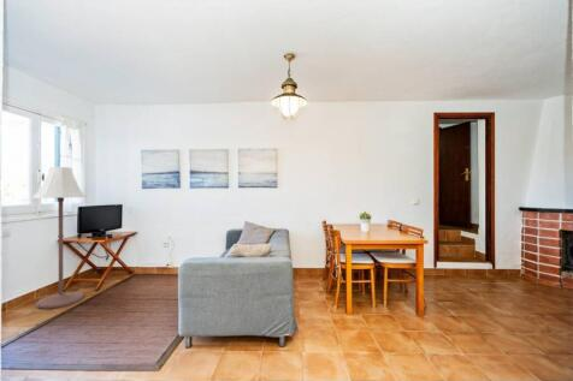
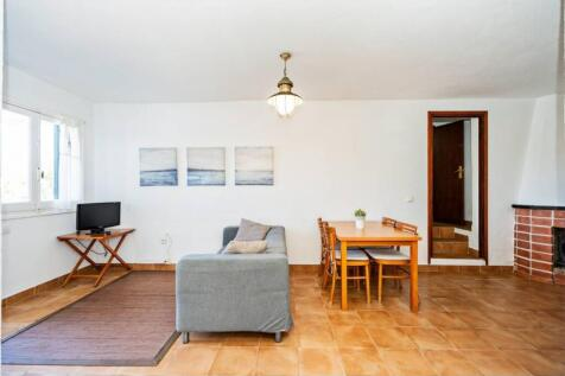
- floor lamp (60, 233)
